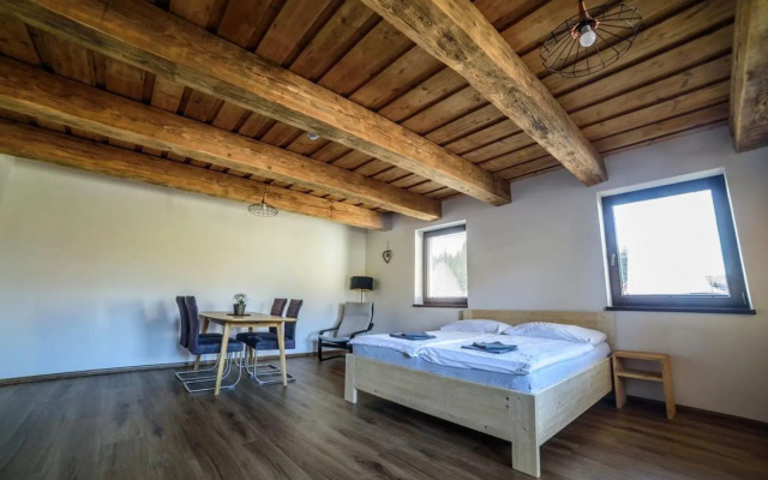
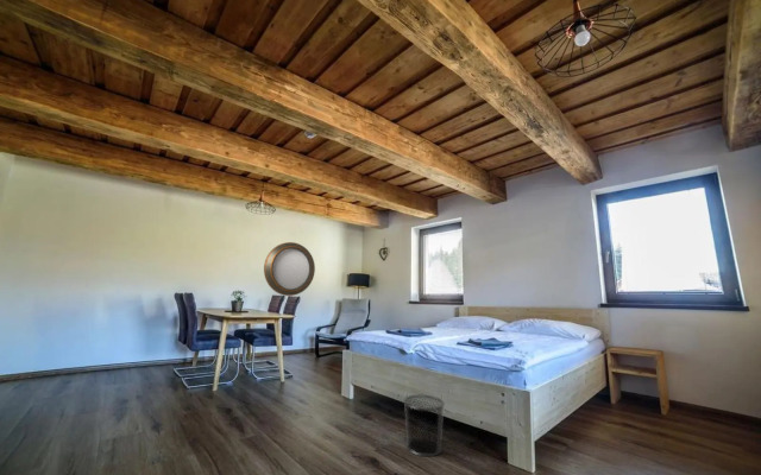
+ home mirror (291, 268)
+ waste bin (423, 424)
